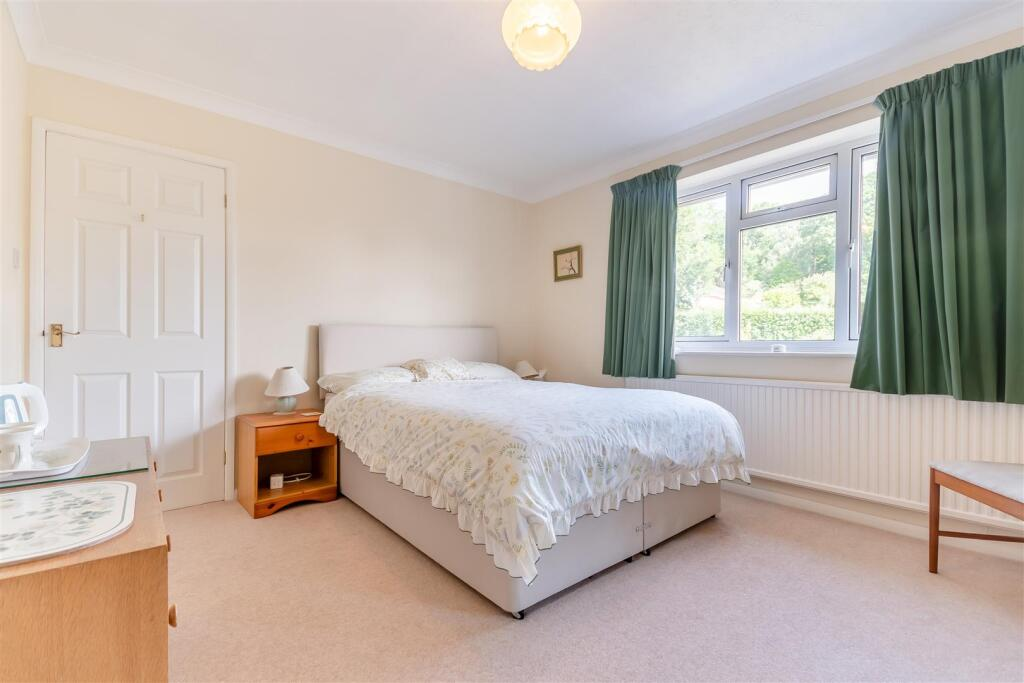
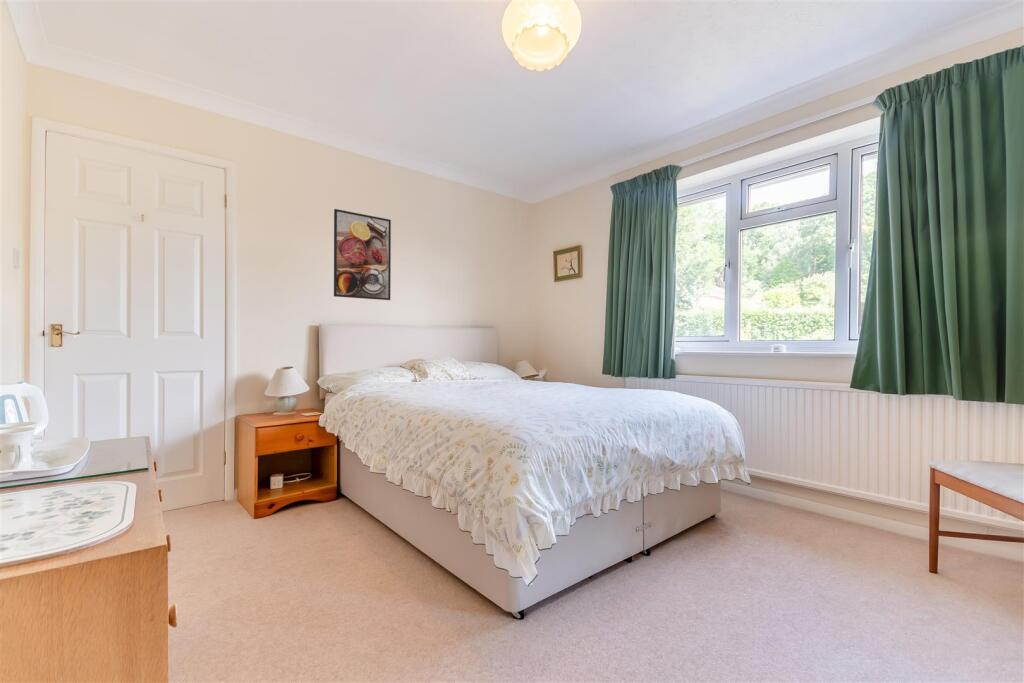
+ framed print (363, 256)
